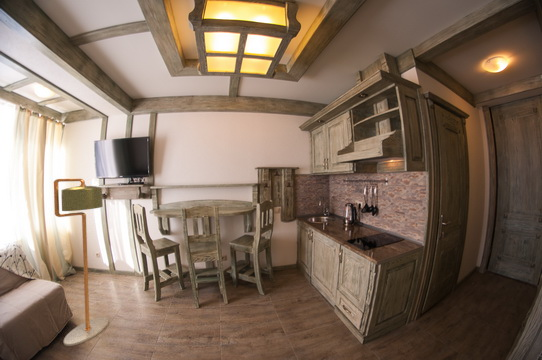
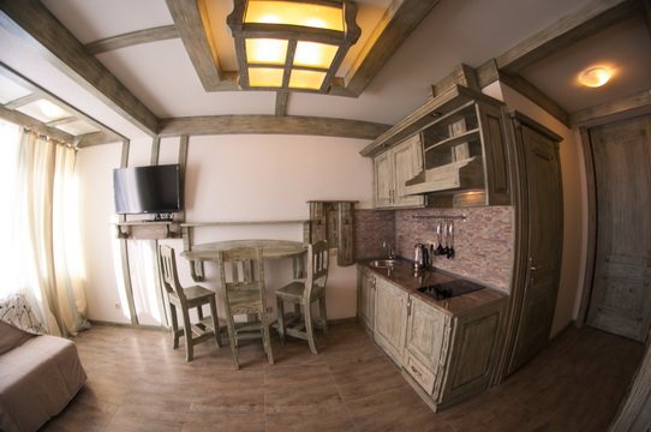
- floor lamp (83, 255)
